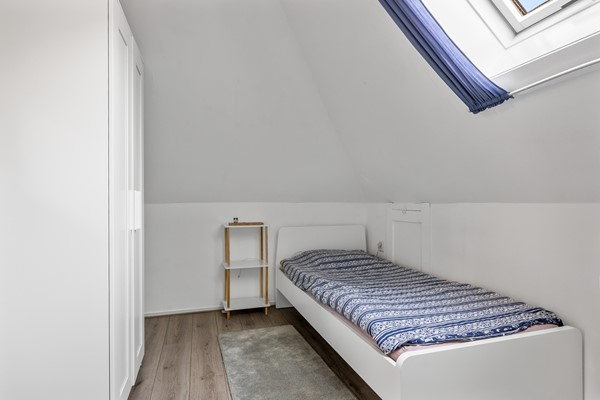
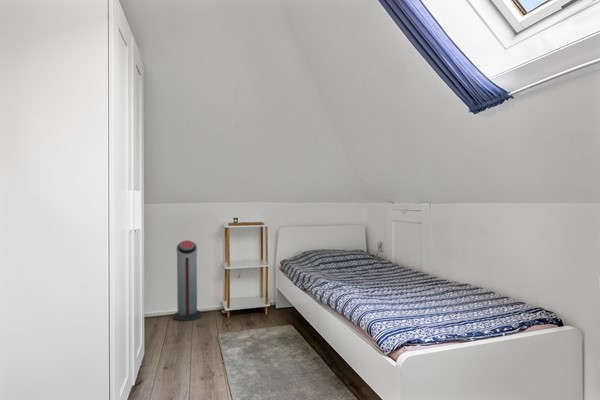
+ air purifier (187, 278)
